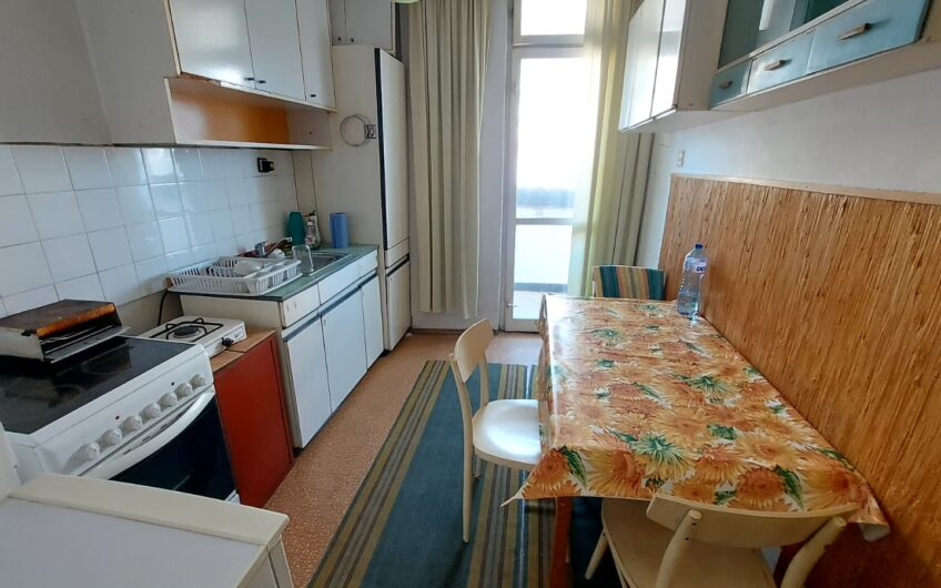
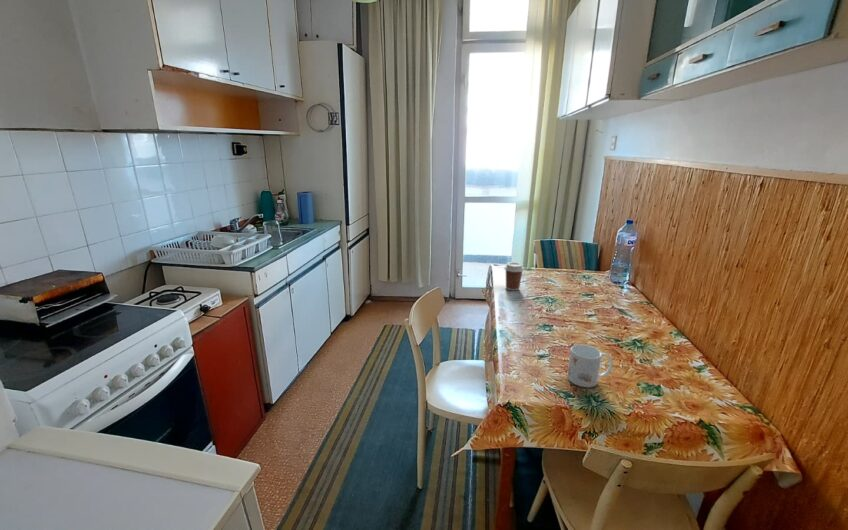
+ coffee cup (513, 276)
+ mug (590, 365)
